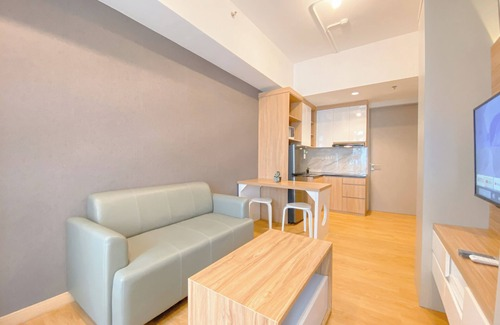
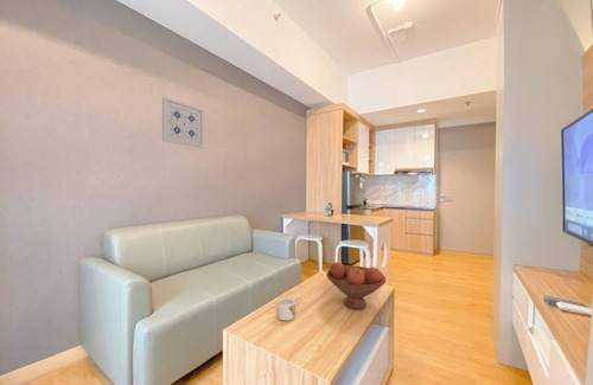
+ mug (288, 307)
+ fruit bowl (355, 283)
+ wall art (184, 123)
